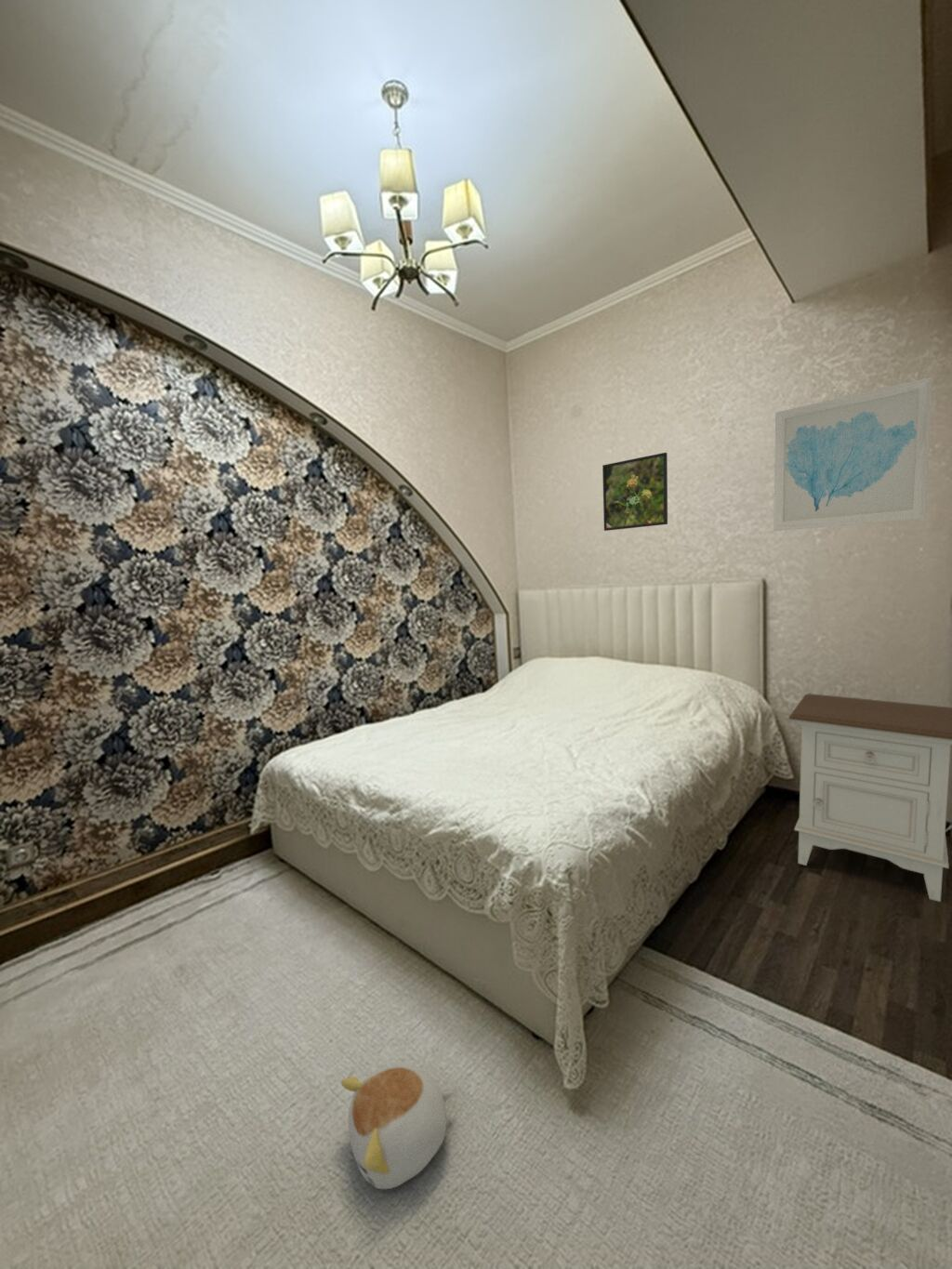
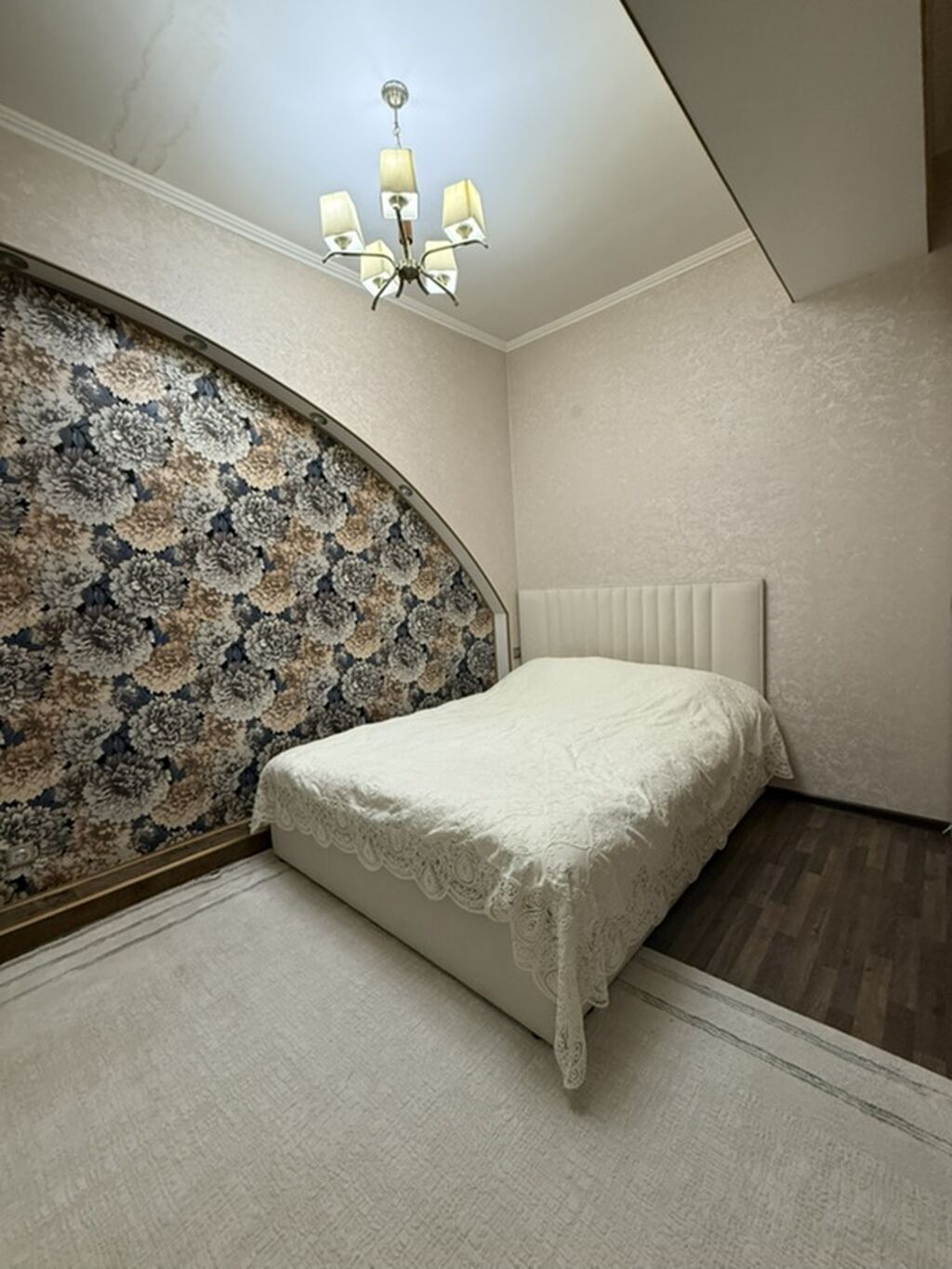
- nightstand (870, 788)
- plush toy (403, 1110)
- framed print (633, 494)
- wall art (845, 461)
